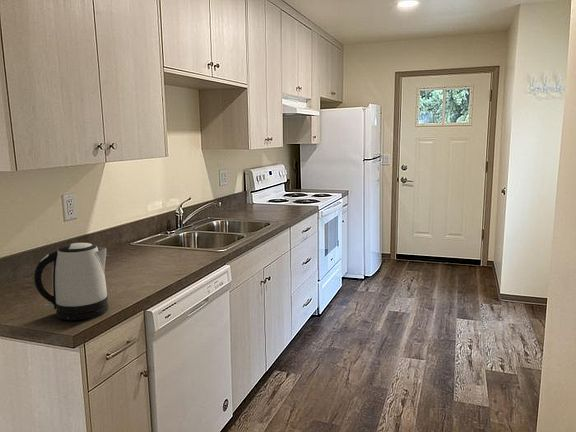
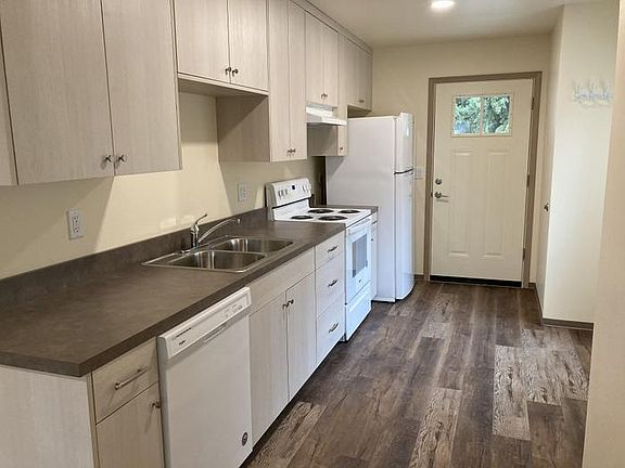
- kettle (72, 279)
